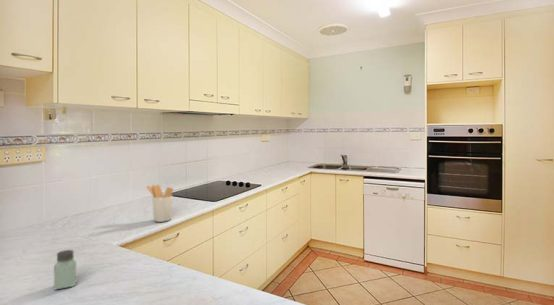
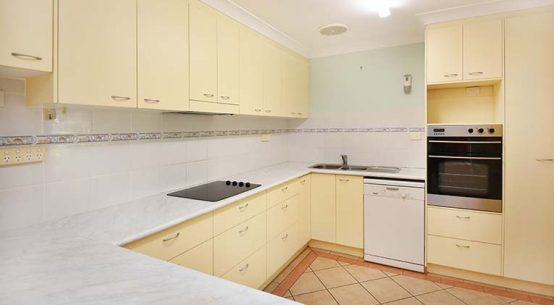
- saltshaker (65, 268)
- utensil holder (159, 201)
